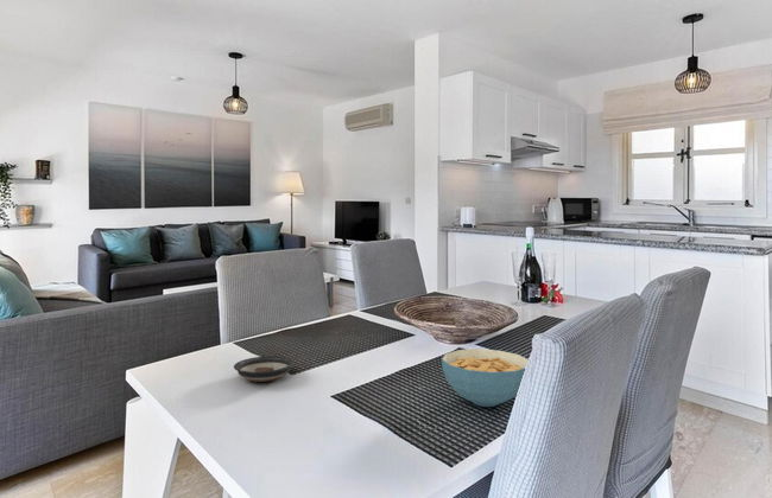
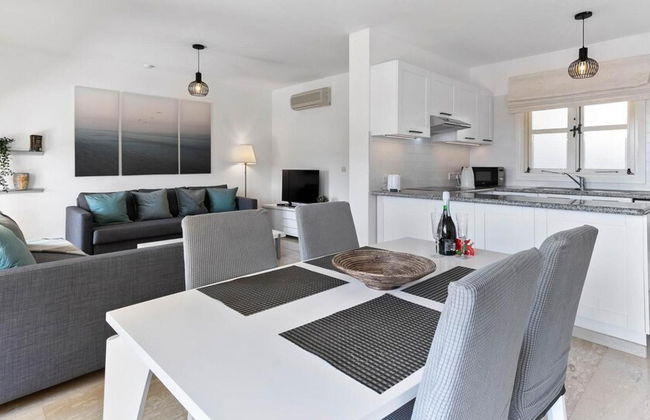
- saucer (264, 370)
- cereal bowl (485, 381)
